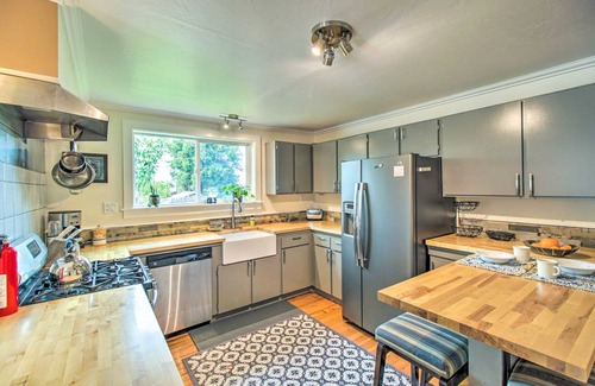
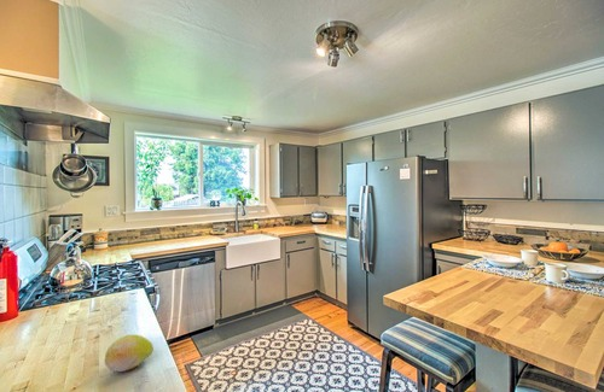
+ fruit (129, 350)
